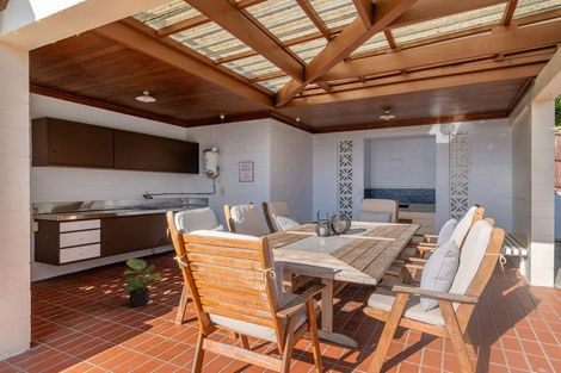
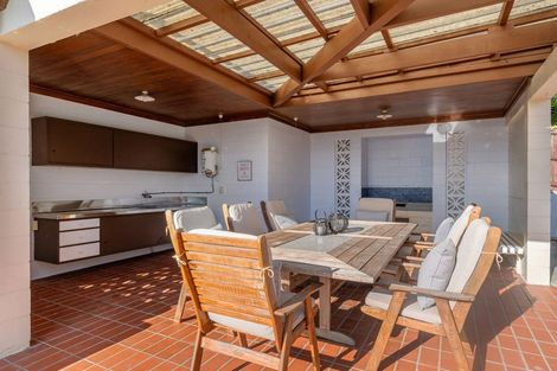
- potted plant (141, 281)
